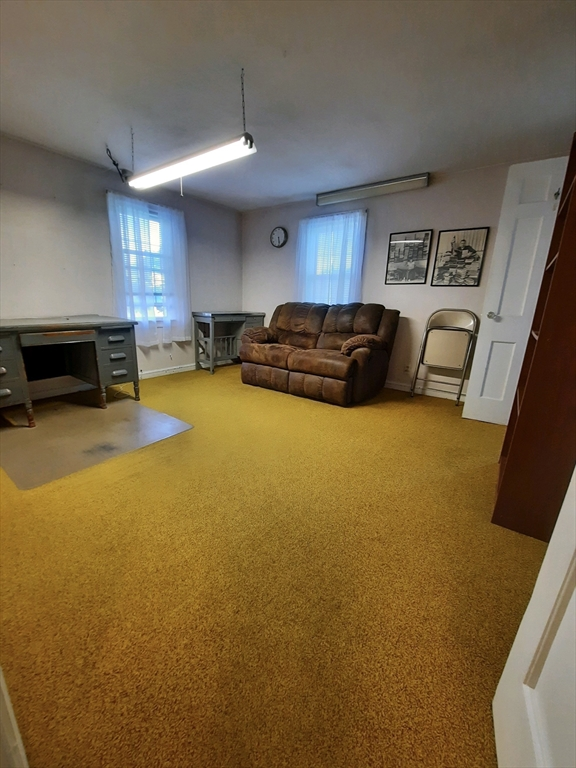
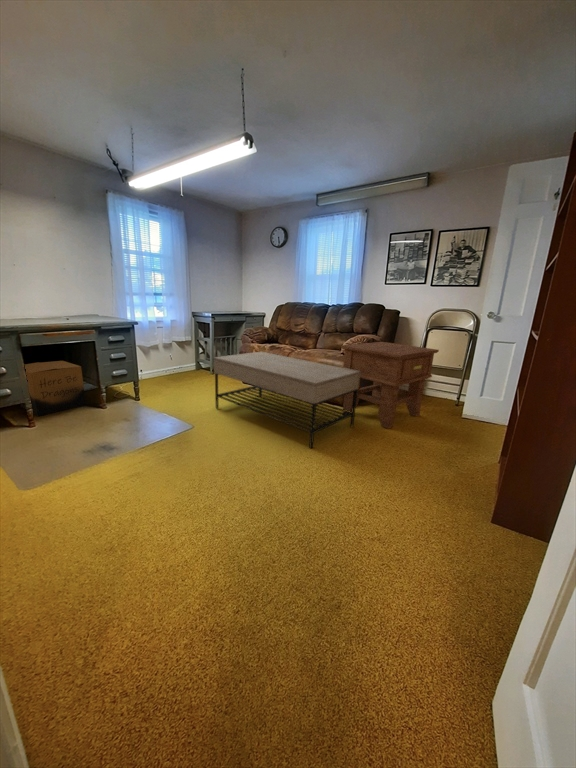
+ side table (385, 381)
+ coffee table (281, 391)
+ cardboard box (51, 386)
